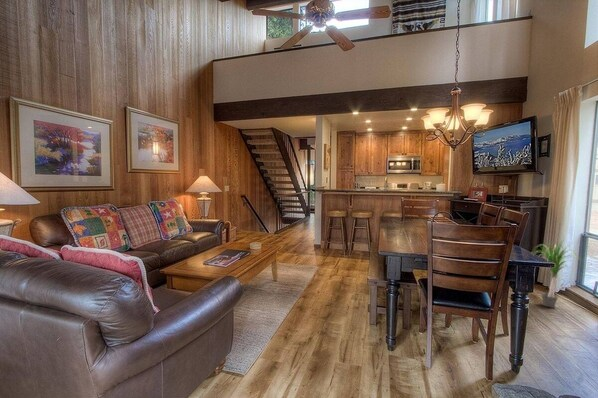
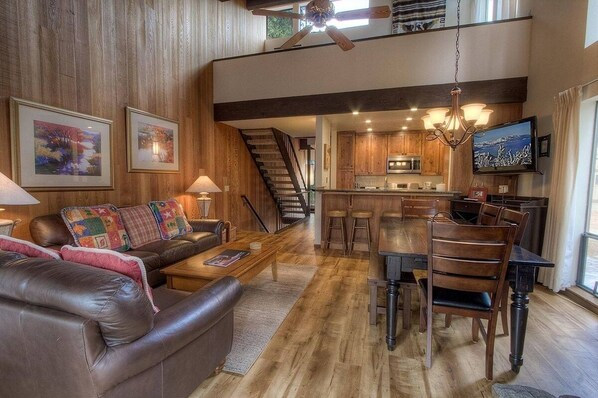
- potted plant (554, 271)
